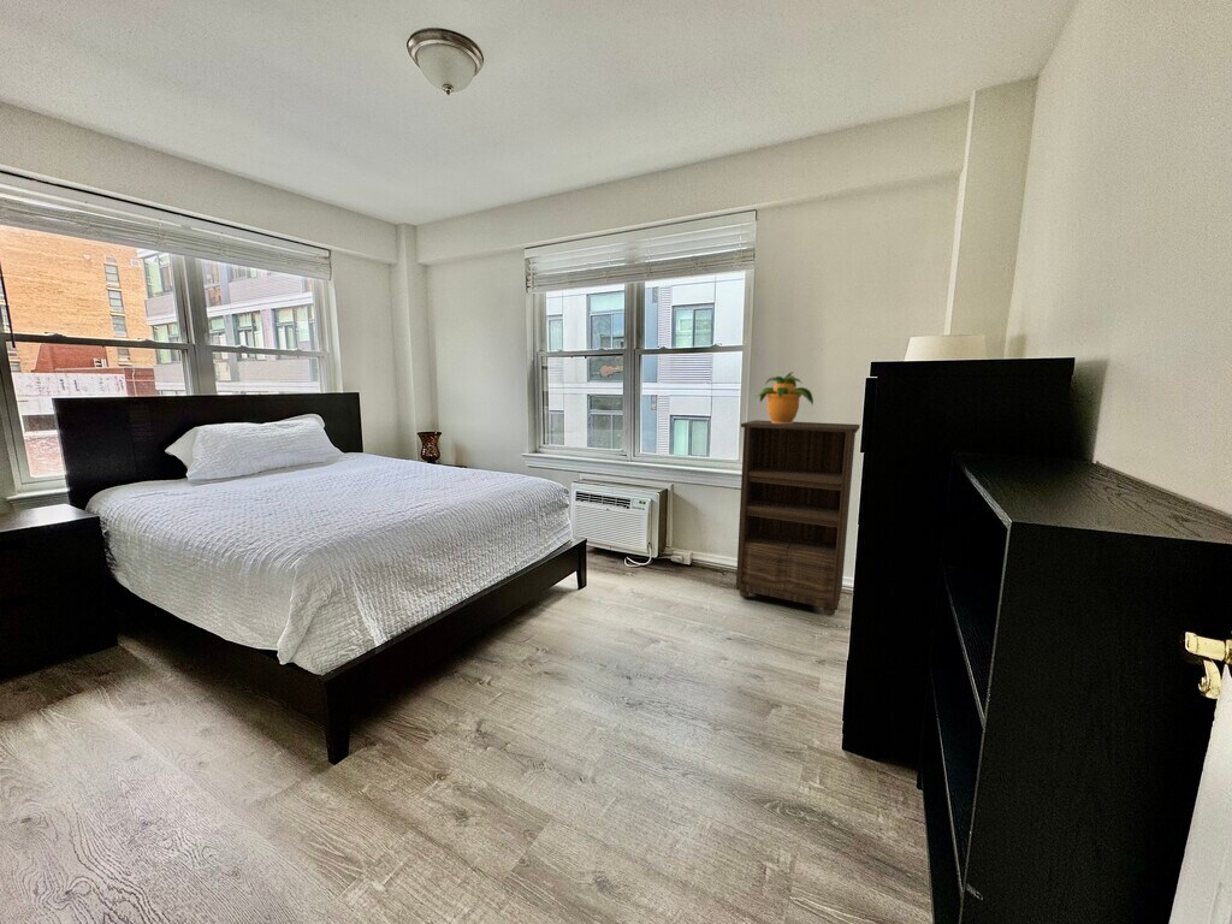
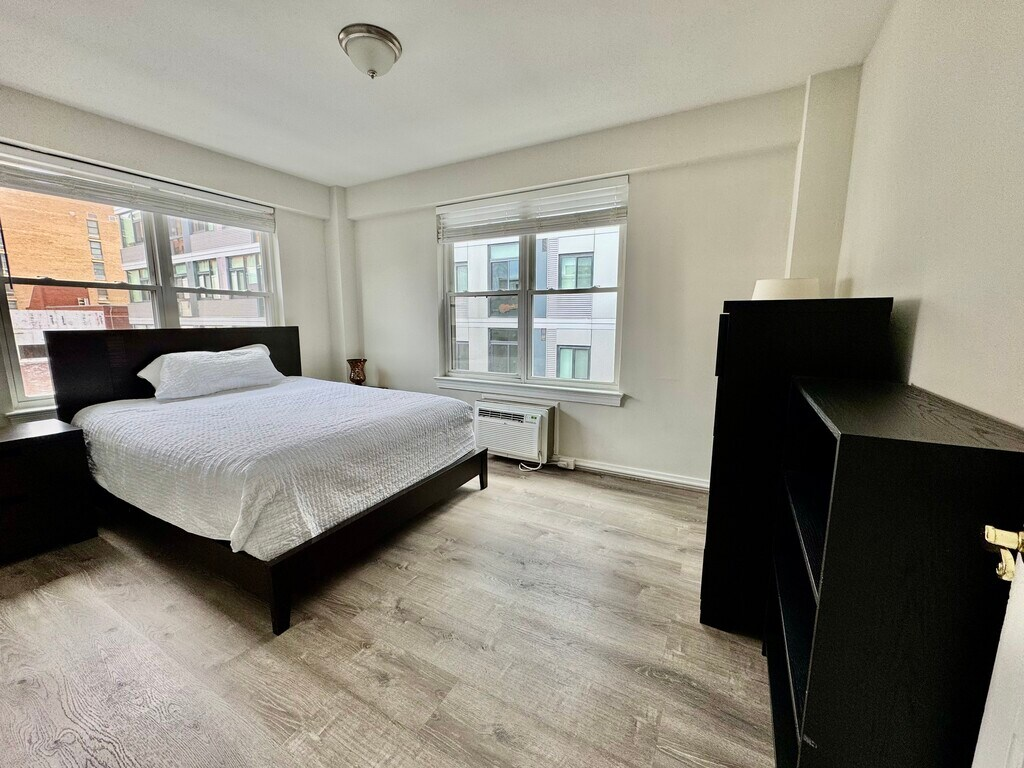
- potted plant (782, 397)
- bookshelf (794, 513)
